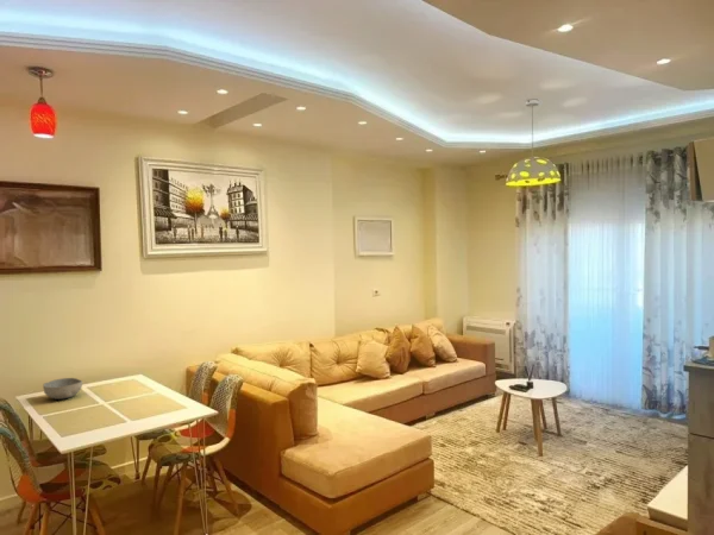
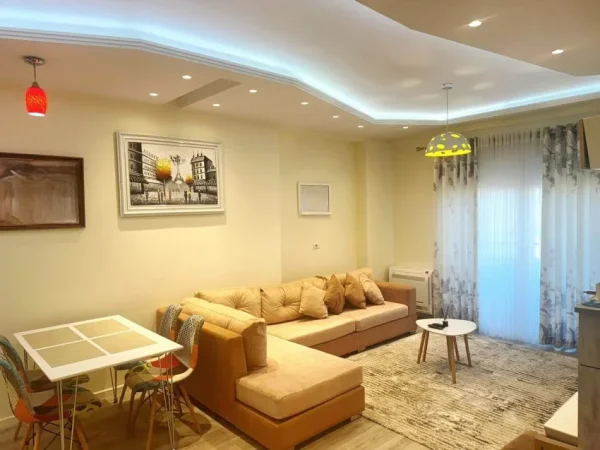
- bowl (63, 389)
